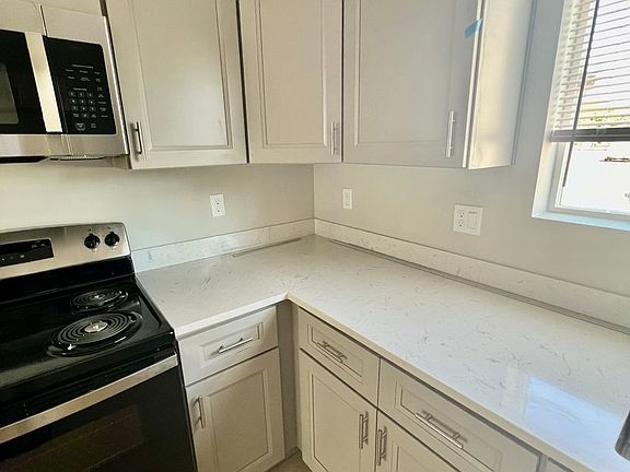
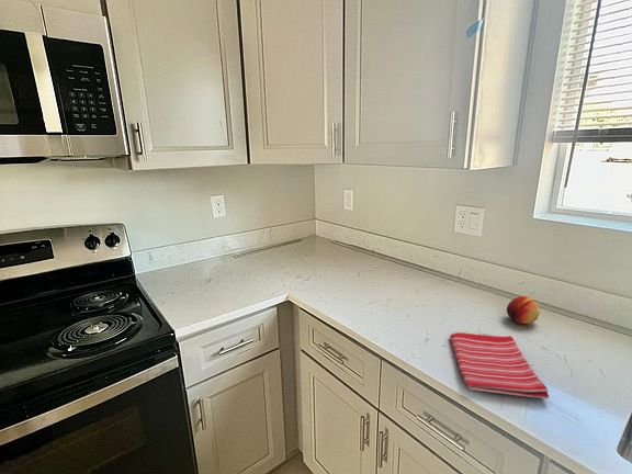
+ fruit (522, 309)
+ dish towel (492, 360)
